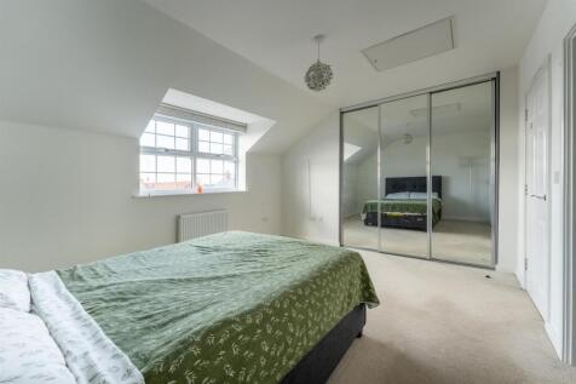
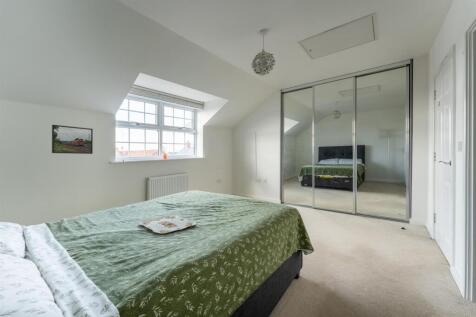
+ serving tray (167, 223)
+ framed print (73, 140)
